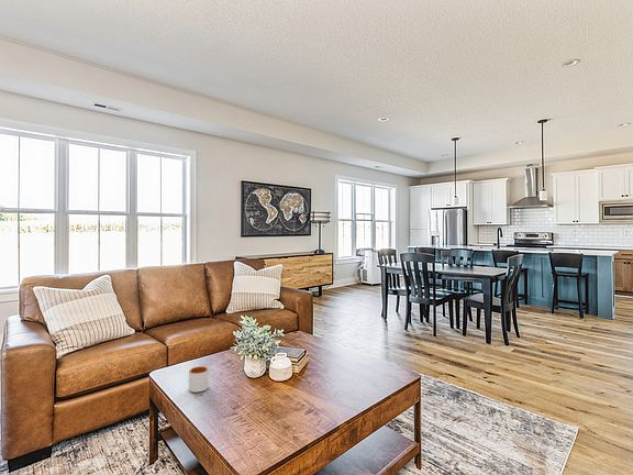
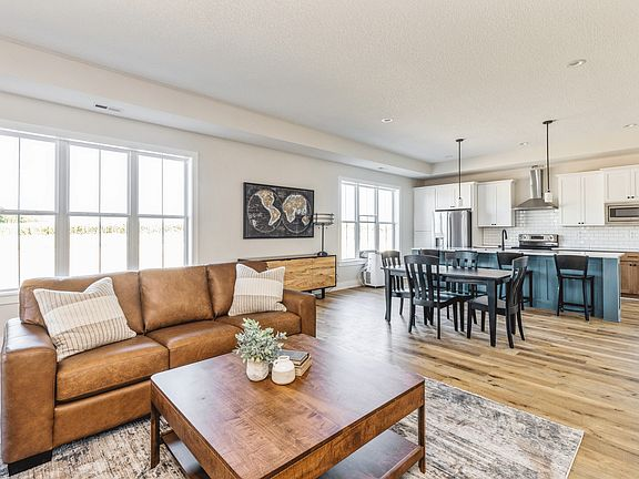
- mug (198, 377)
